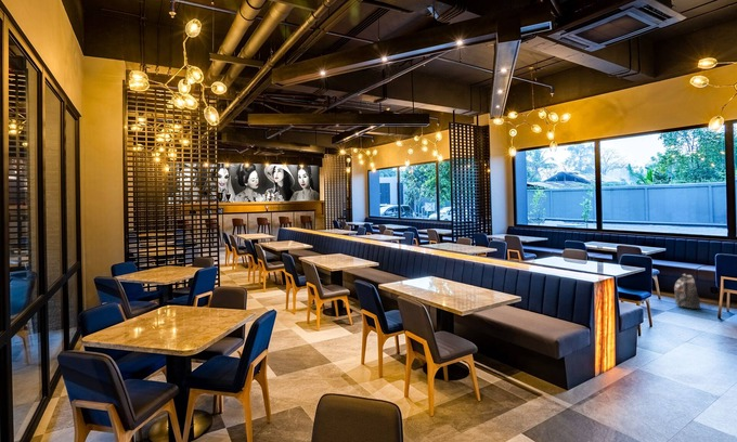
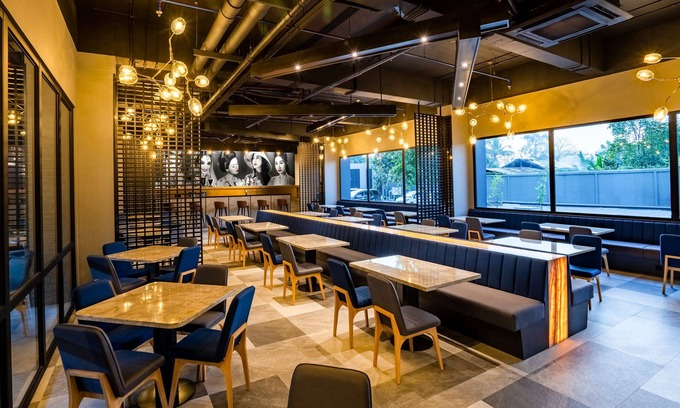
- backpack (688, 290)
